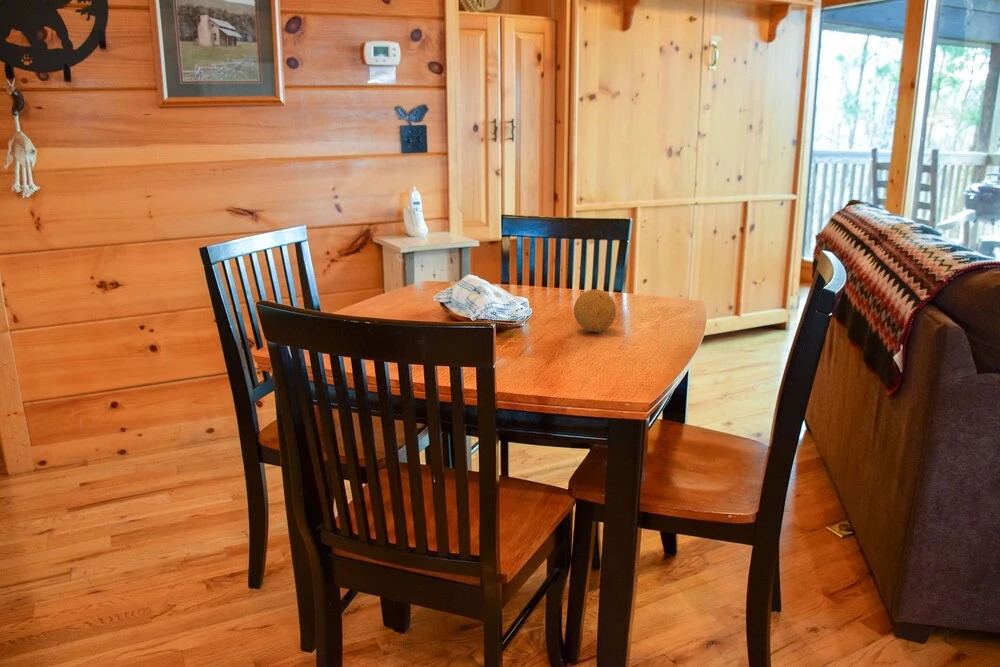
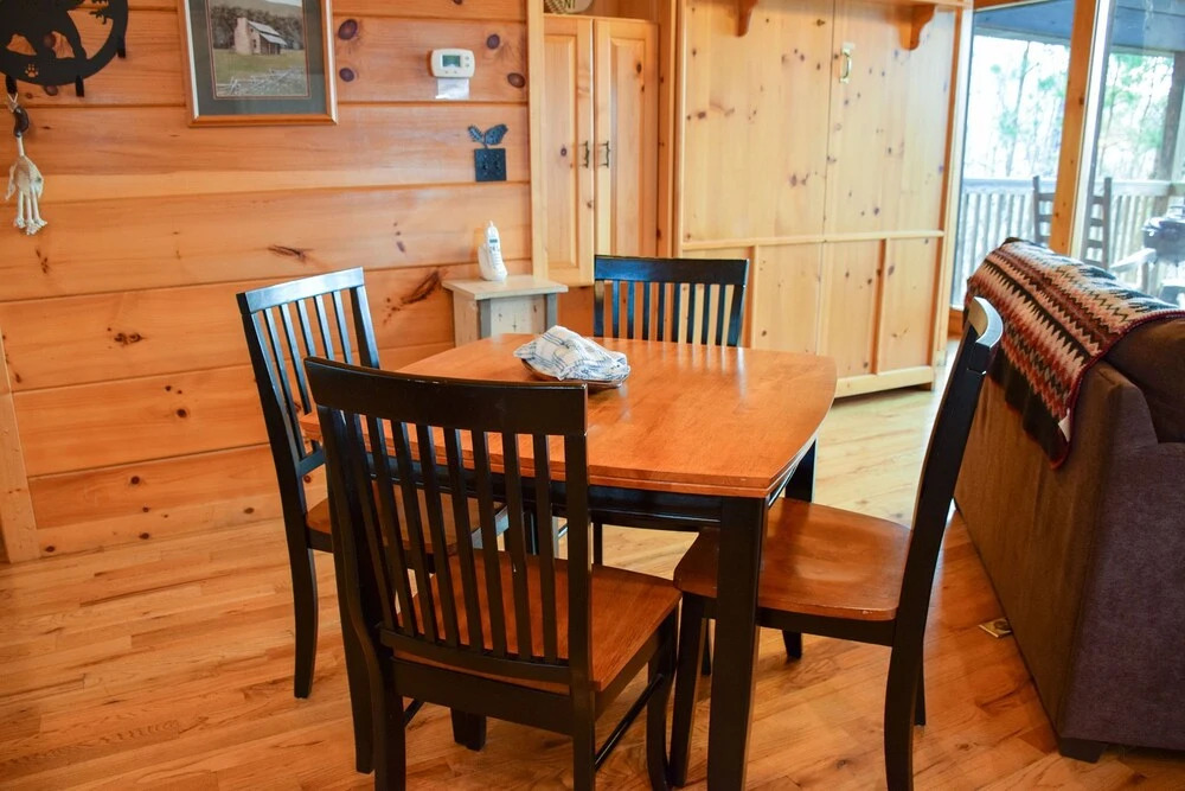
- fruit (595, 310)
